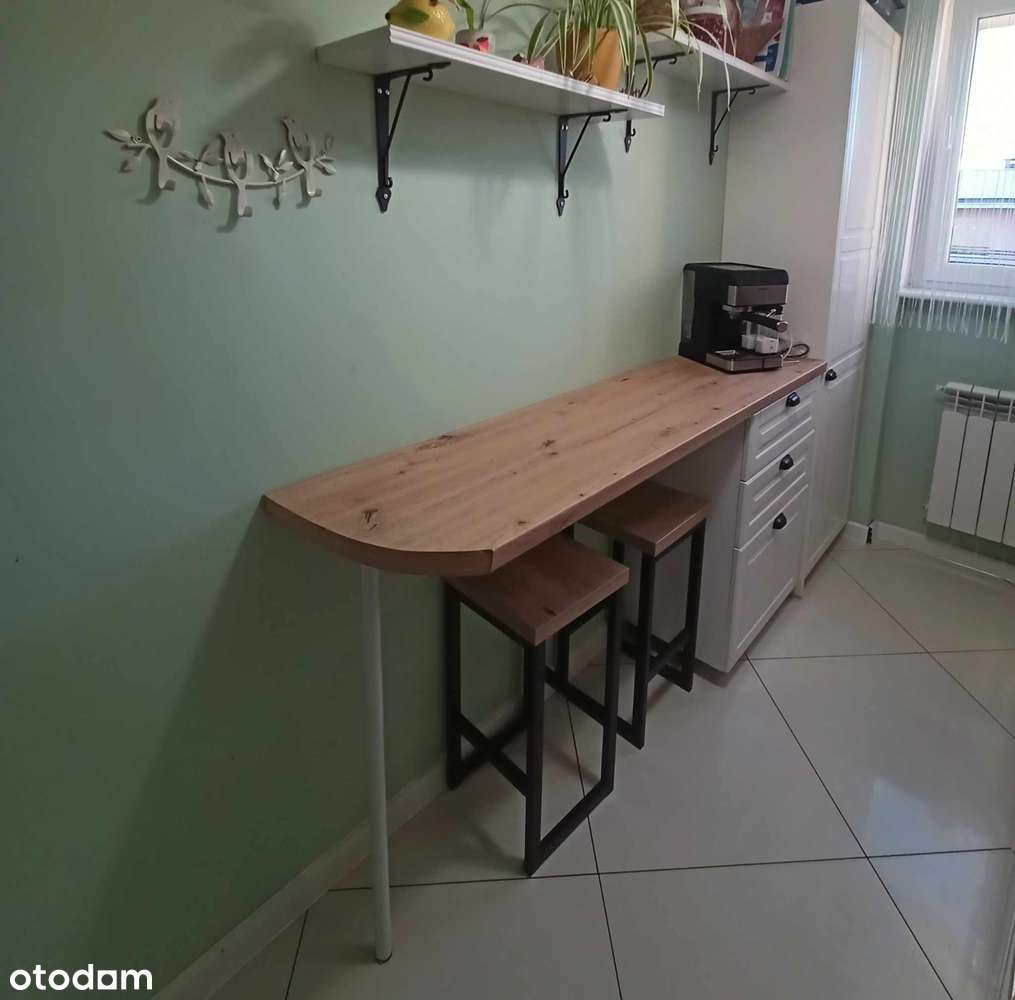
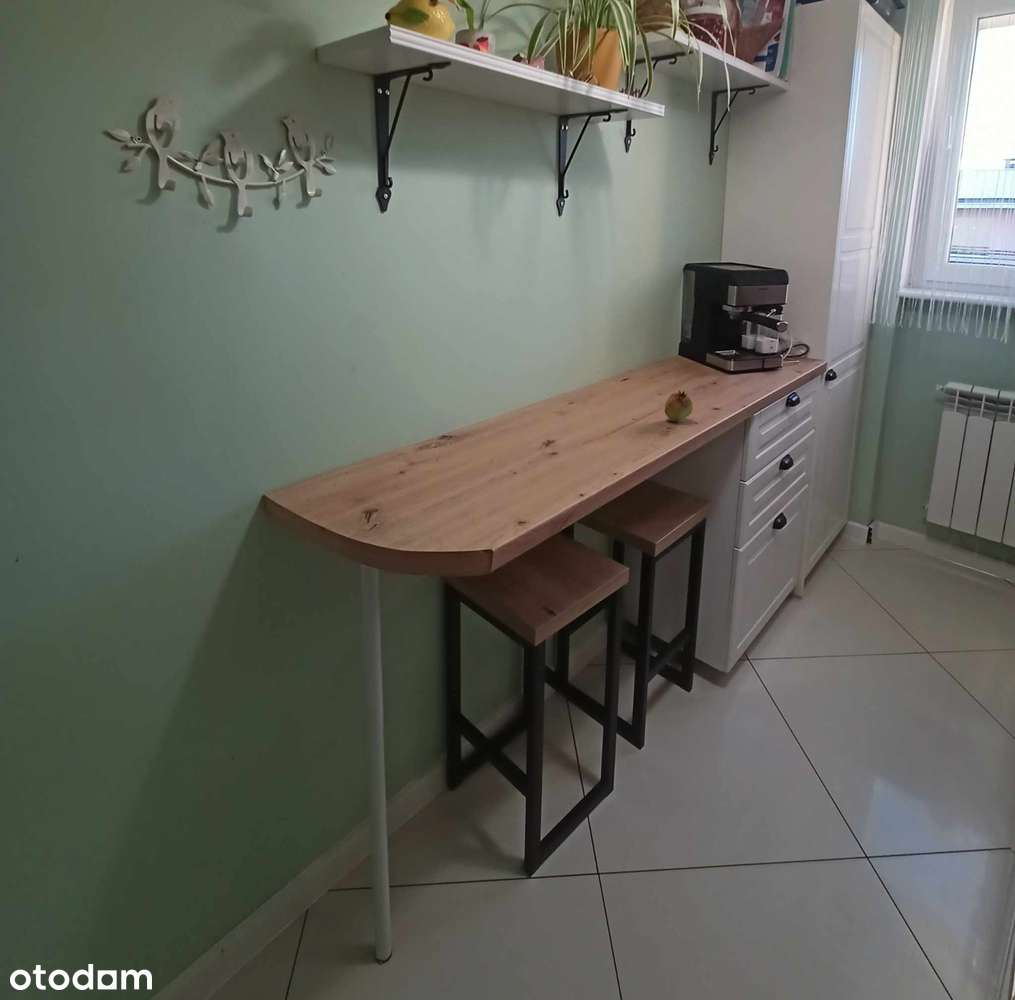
+ fruit (678, 404)
